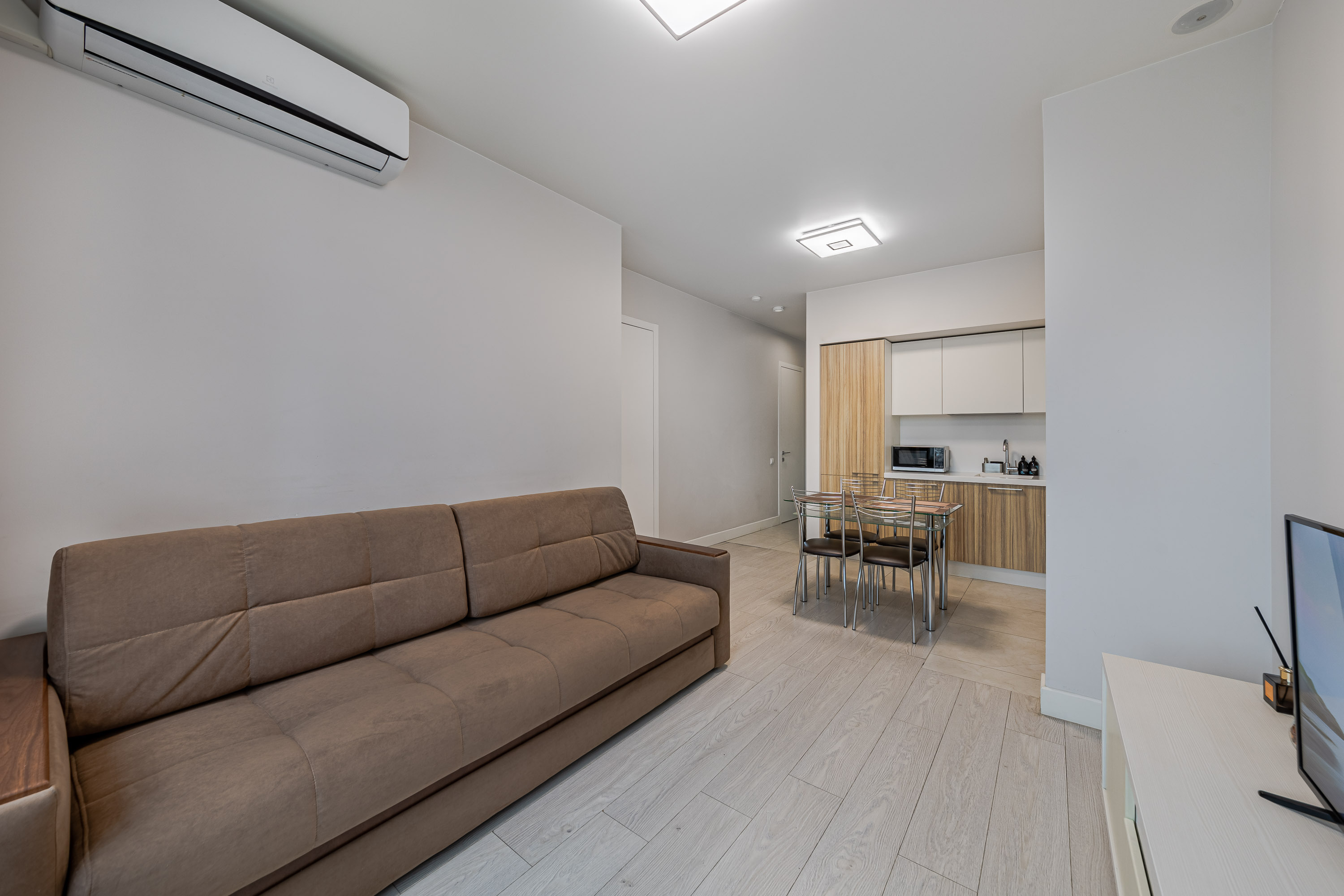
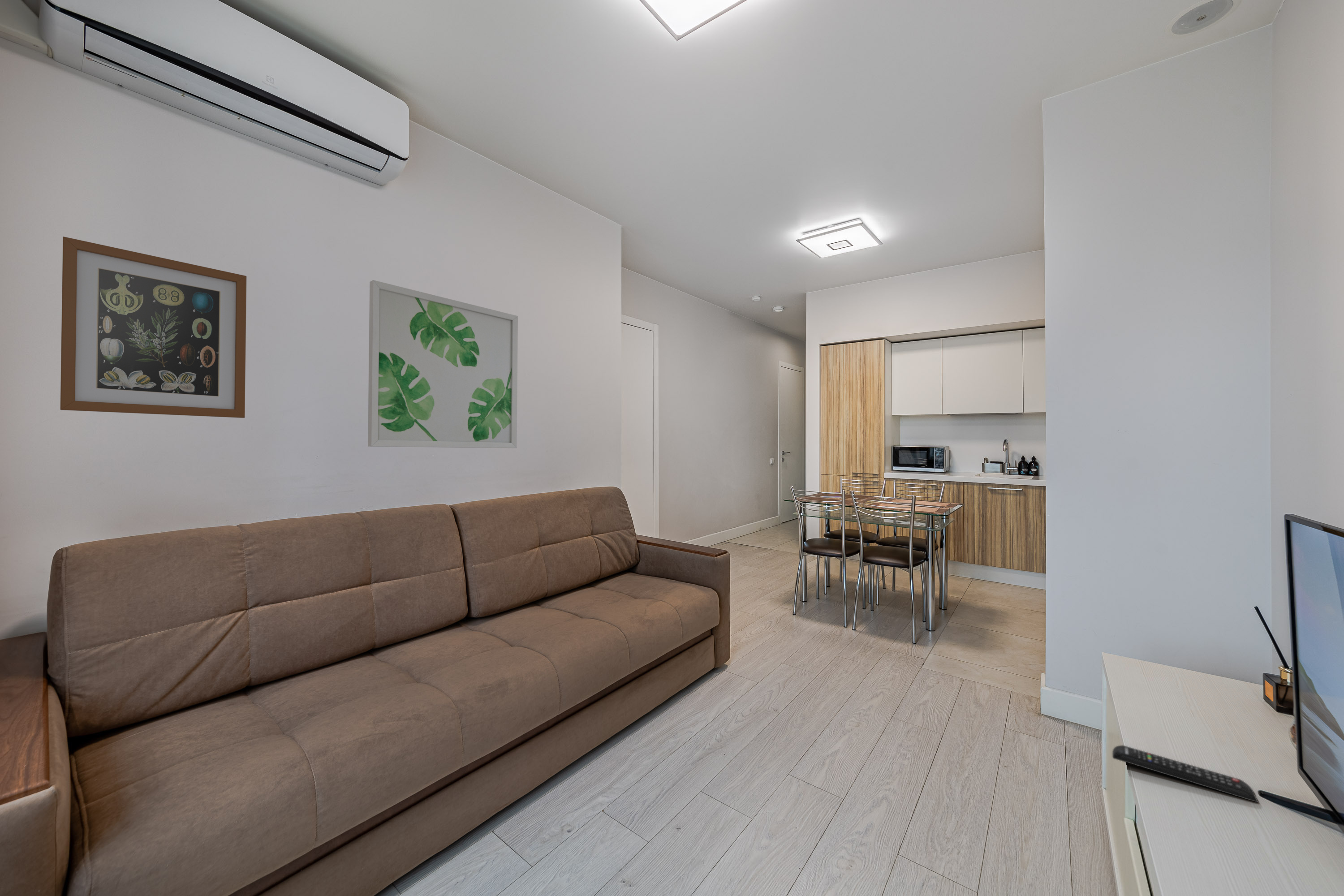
+ wall art (162, 336)
+ remote control (1180, 771)
+ wall art (451, 374)
